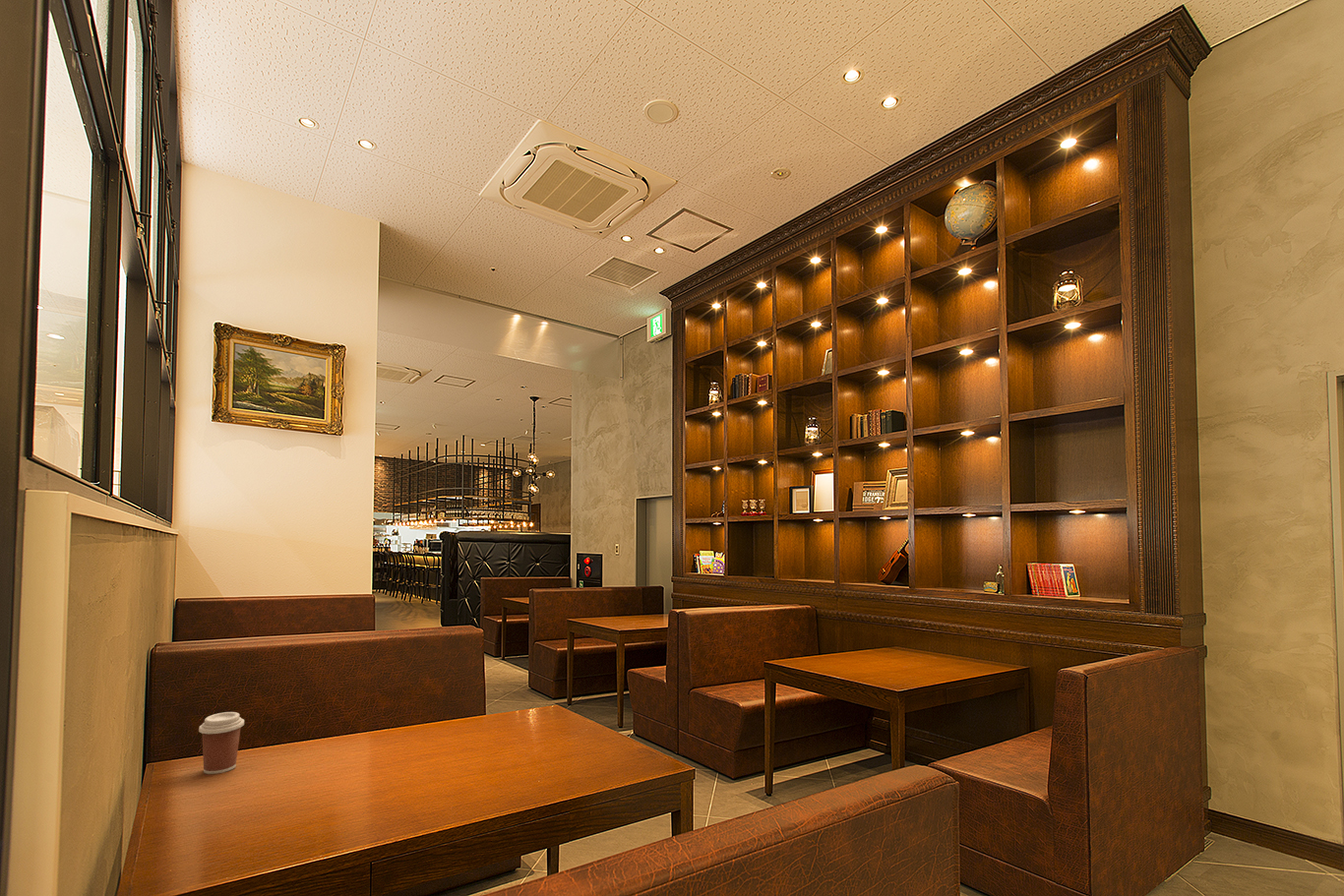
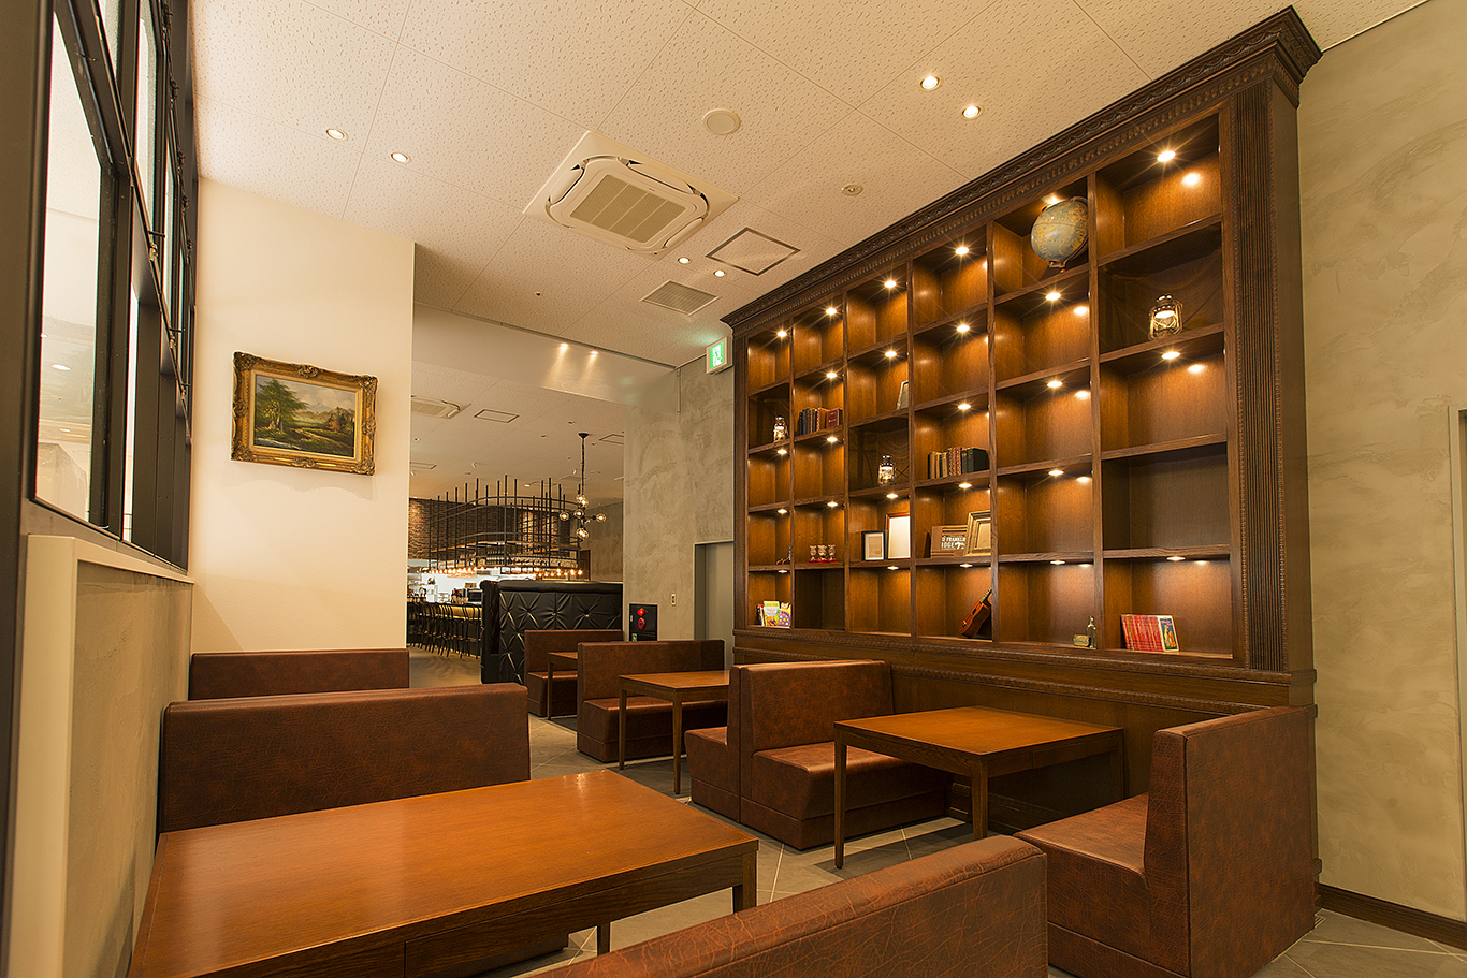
- coffee cup (220, 742)
